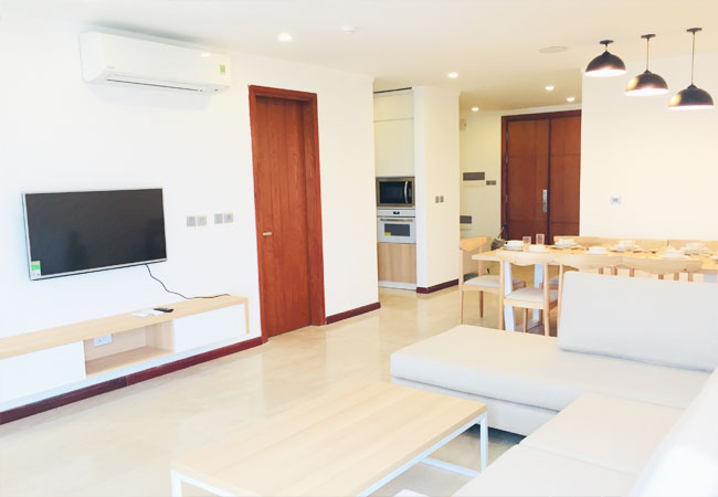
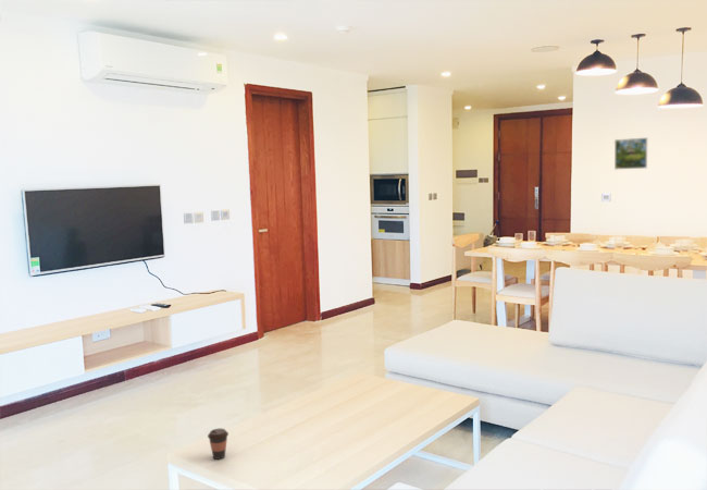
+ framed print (631, 154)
+ coffee cup (218, 443)
